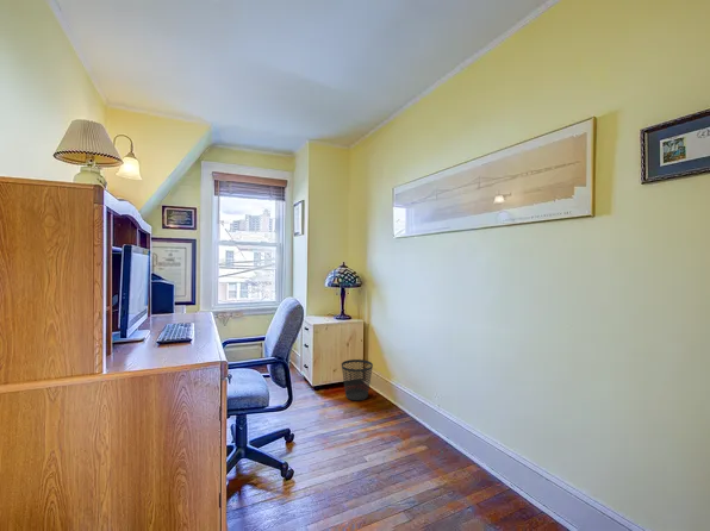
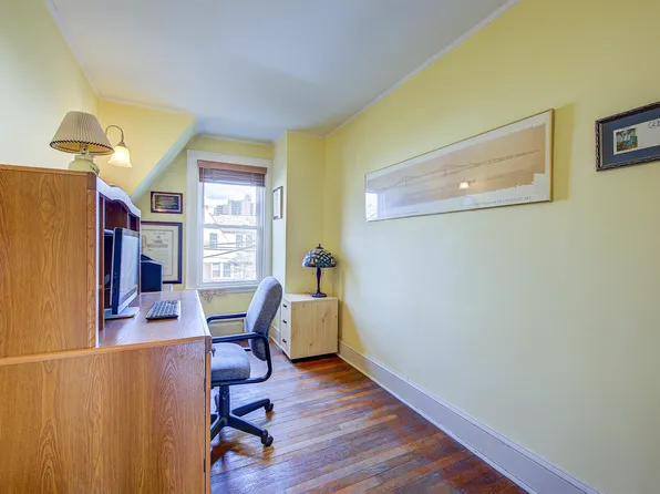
- wastebasket (356, 380)
